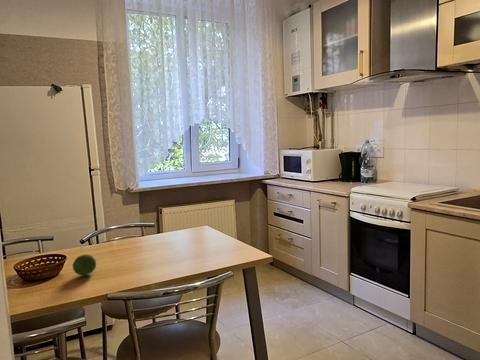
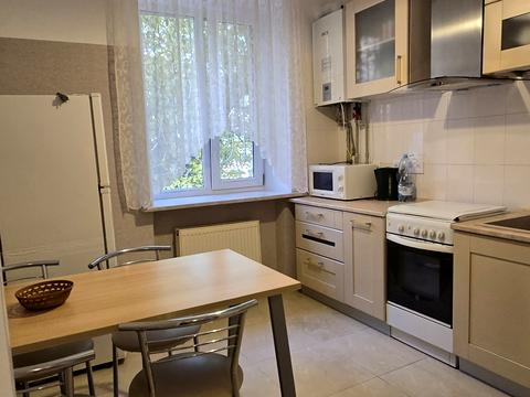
- fruit (84, 265)
